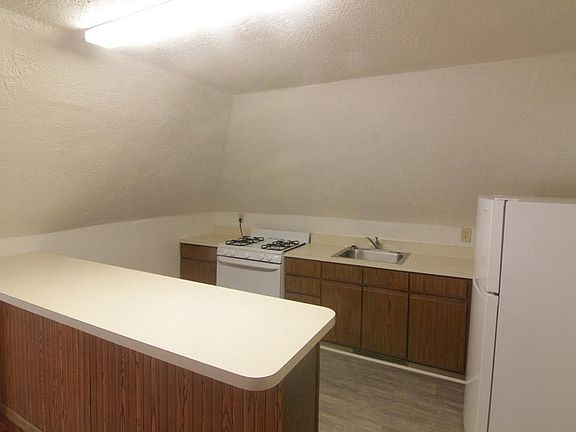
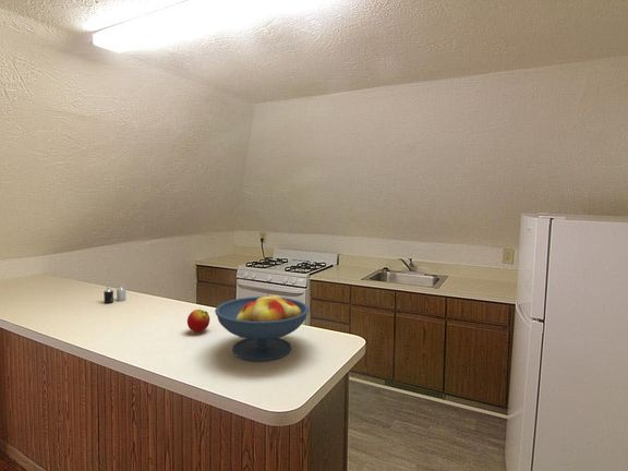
+ fruit bowl (262, 321)
+ candle (112, 293)
+ apple (198, 319)
